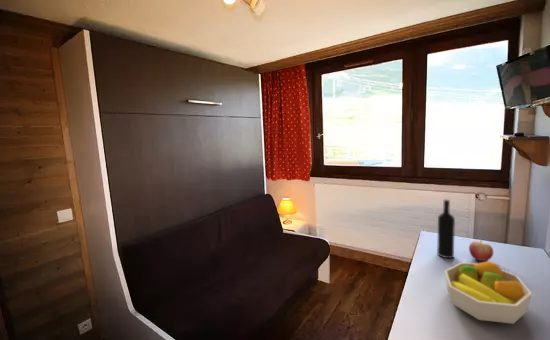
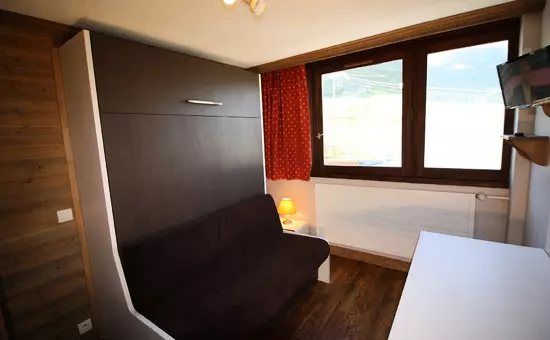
- apple (480, 250)
- fruit bowl (484, 287)
- wine bottle (446, 227)
